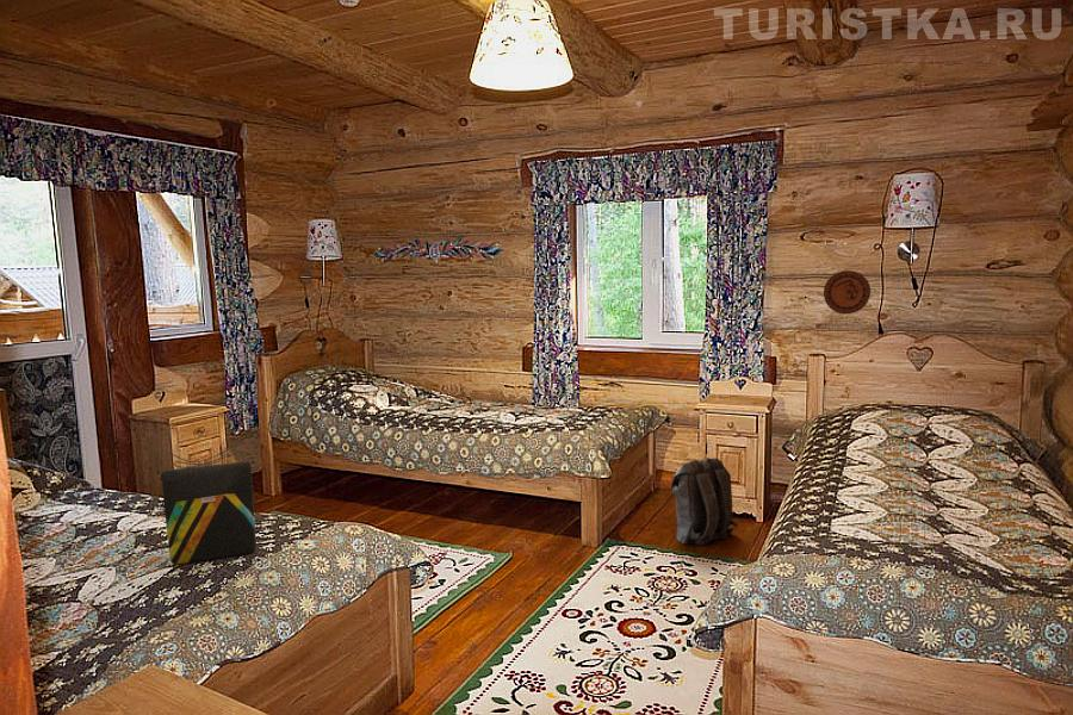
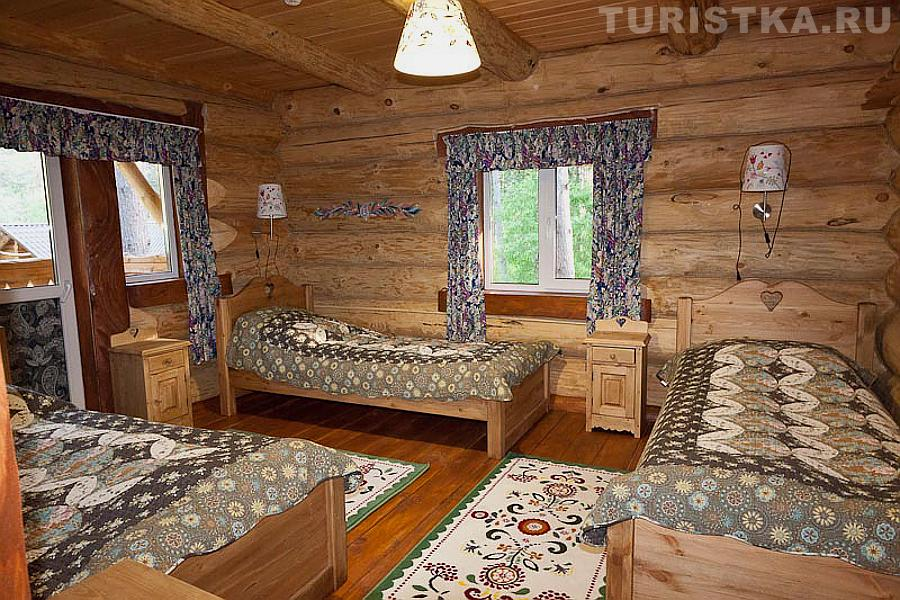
- decorative plate (846, 292)
- backpack (705, 497)
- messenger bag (209, 502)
